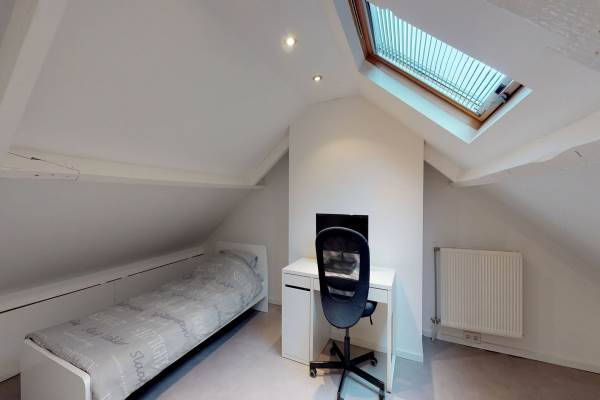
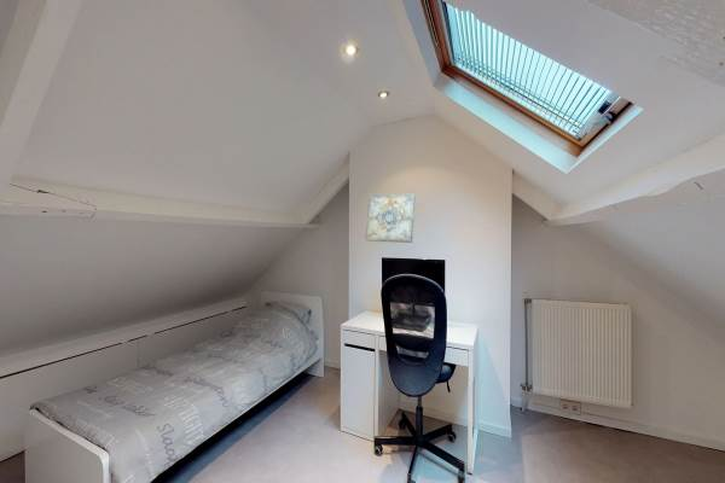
+ wall art (389, 217)
